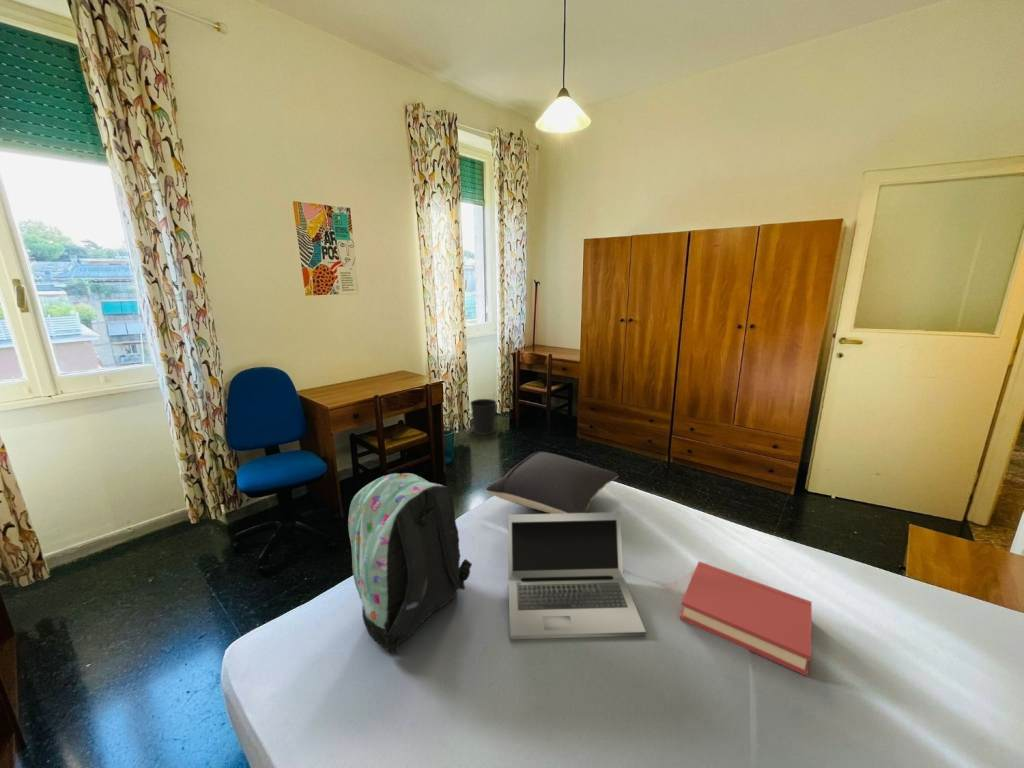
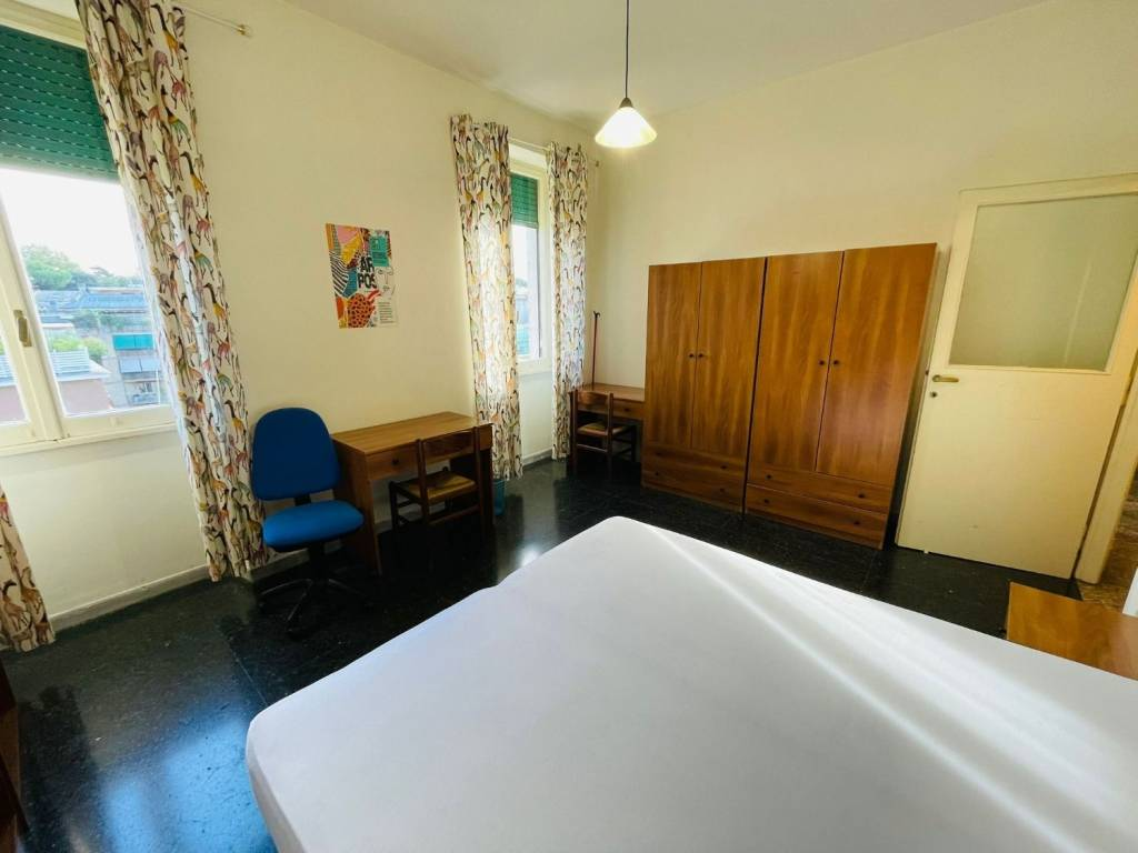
- backpack (406, 546)
- laptop (570, 569)
- pillow (554, 482)
- hardback book (745, 609)
- wastebasket (483, 416)
